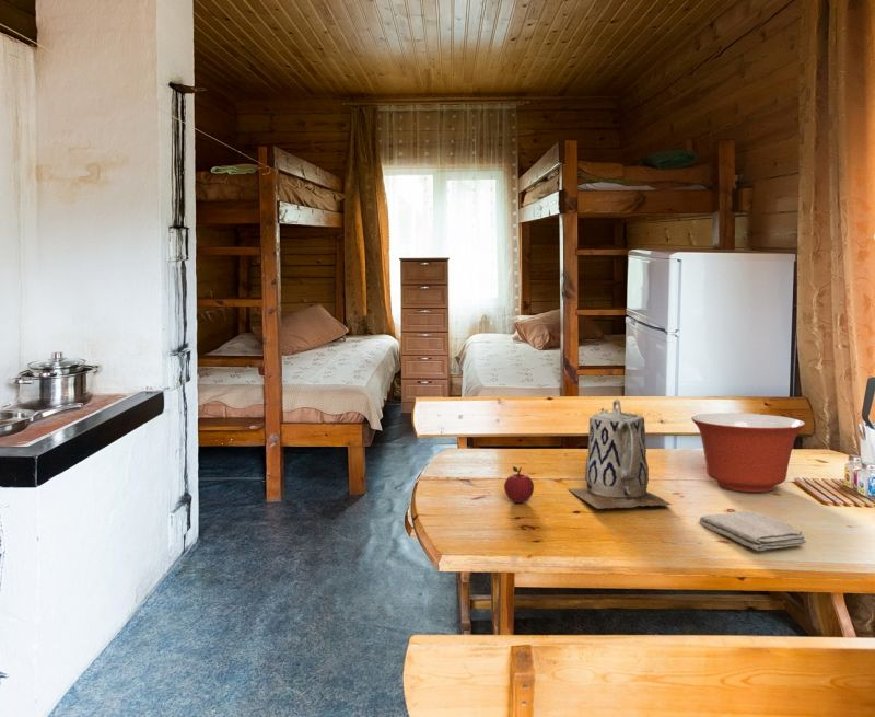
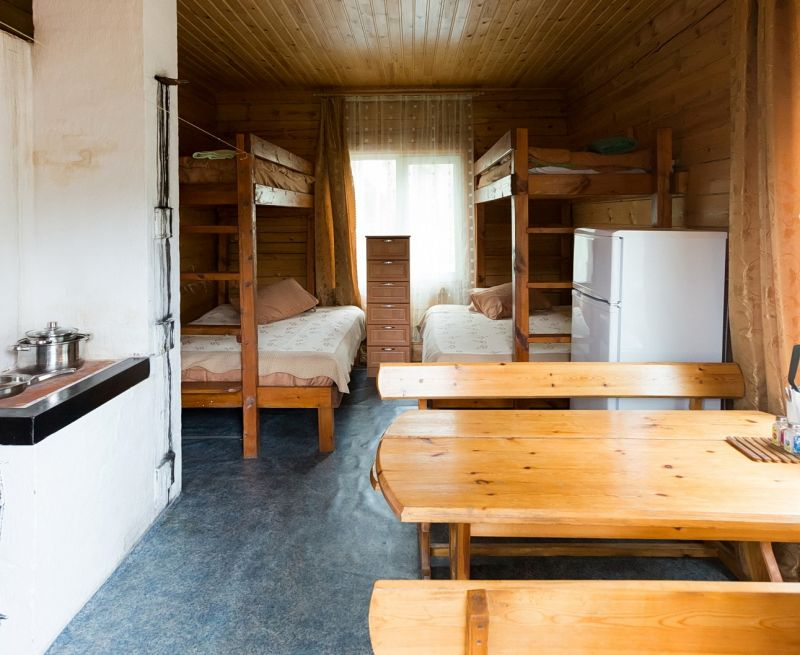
- apple (518, 484)
- washcloth (750, 528)
- mixing bowl (746, 452)
- teapot (612, 447)
